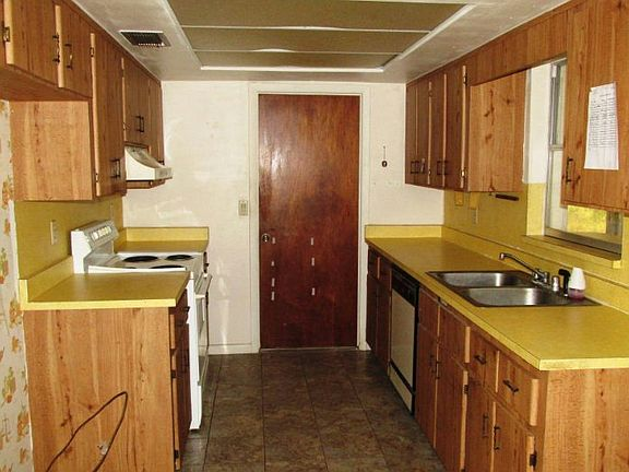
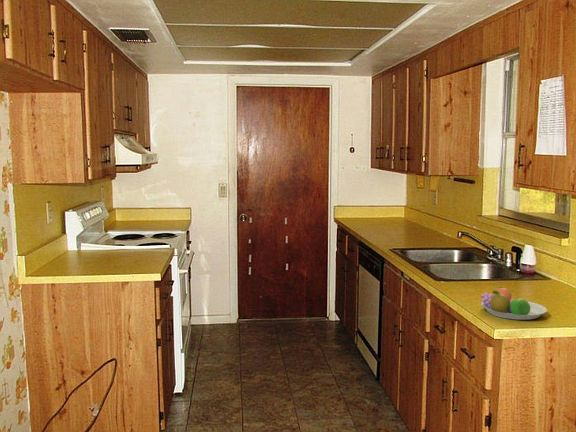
+ fruit bowl (513, 301)
